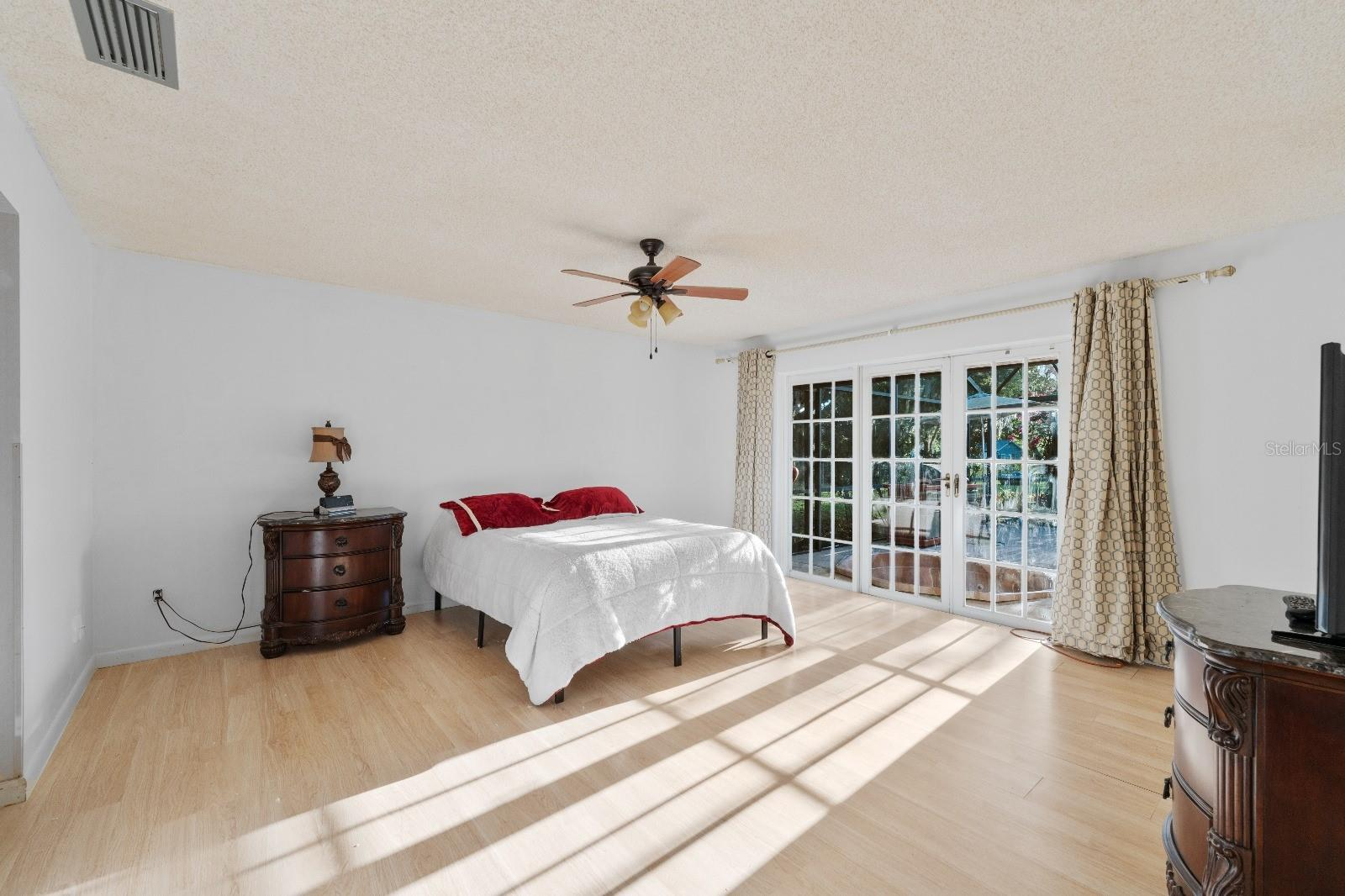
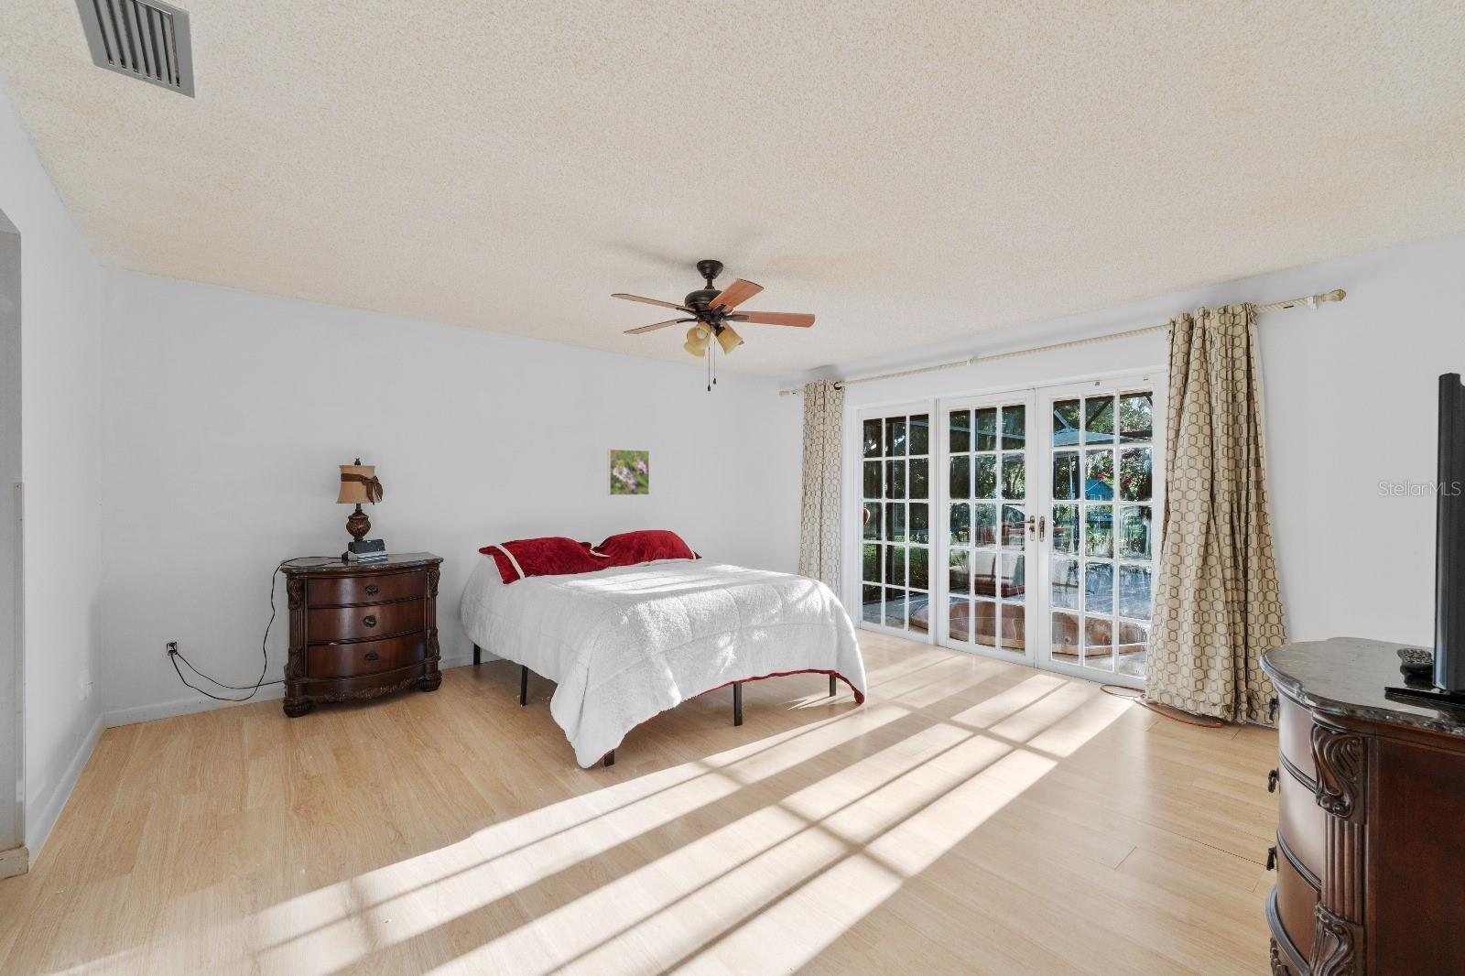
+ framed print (628, 473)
